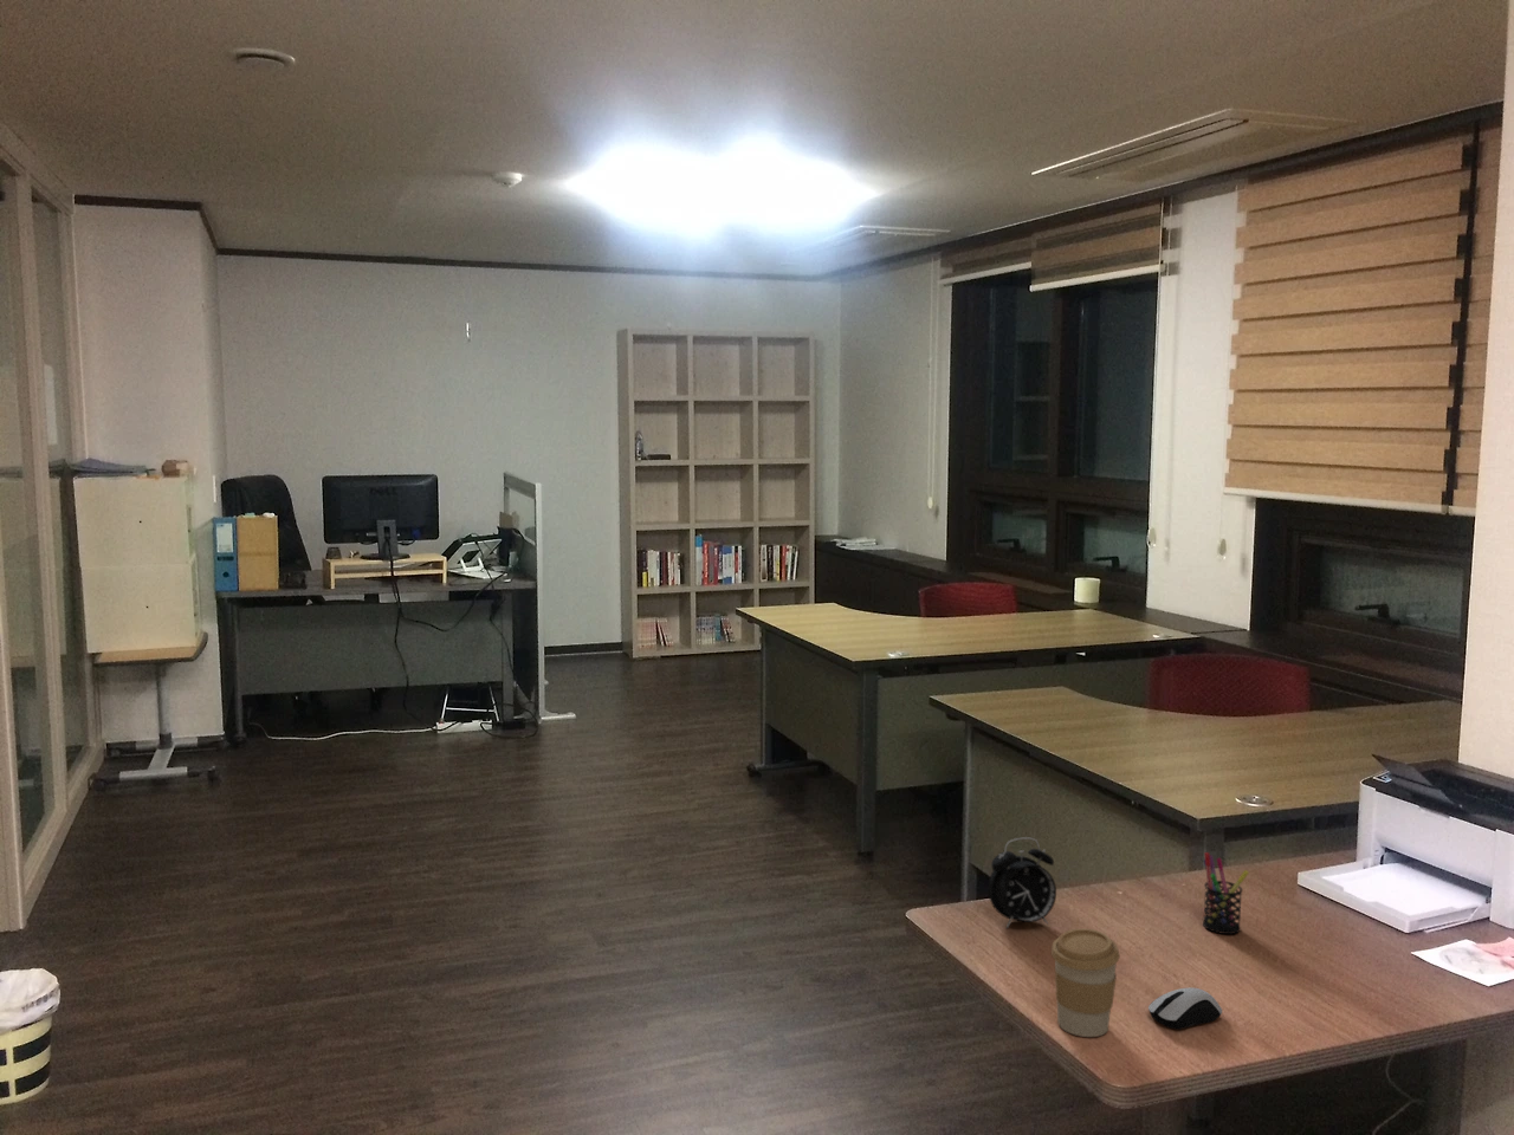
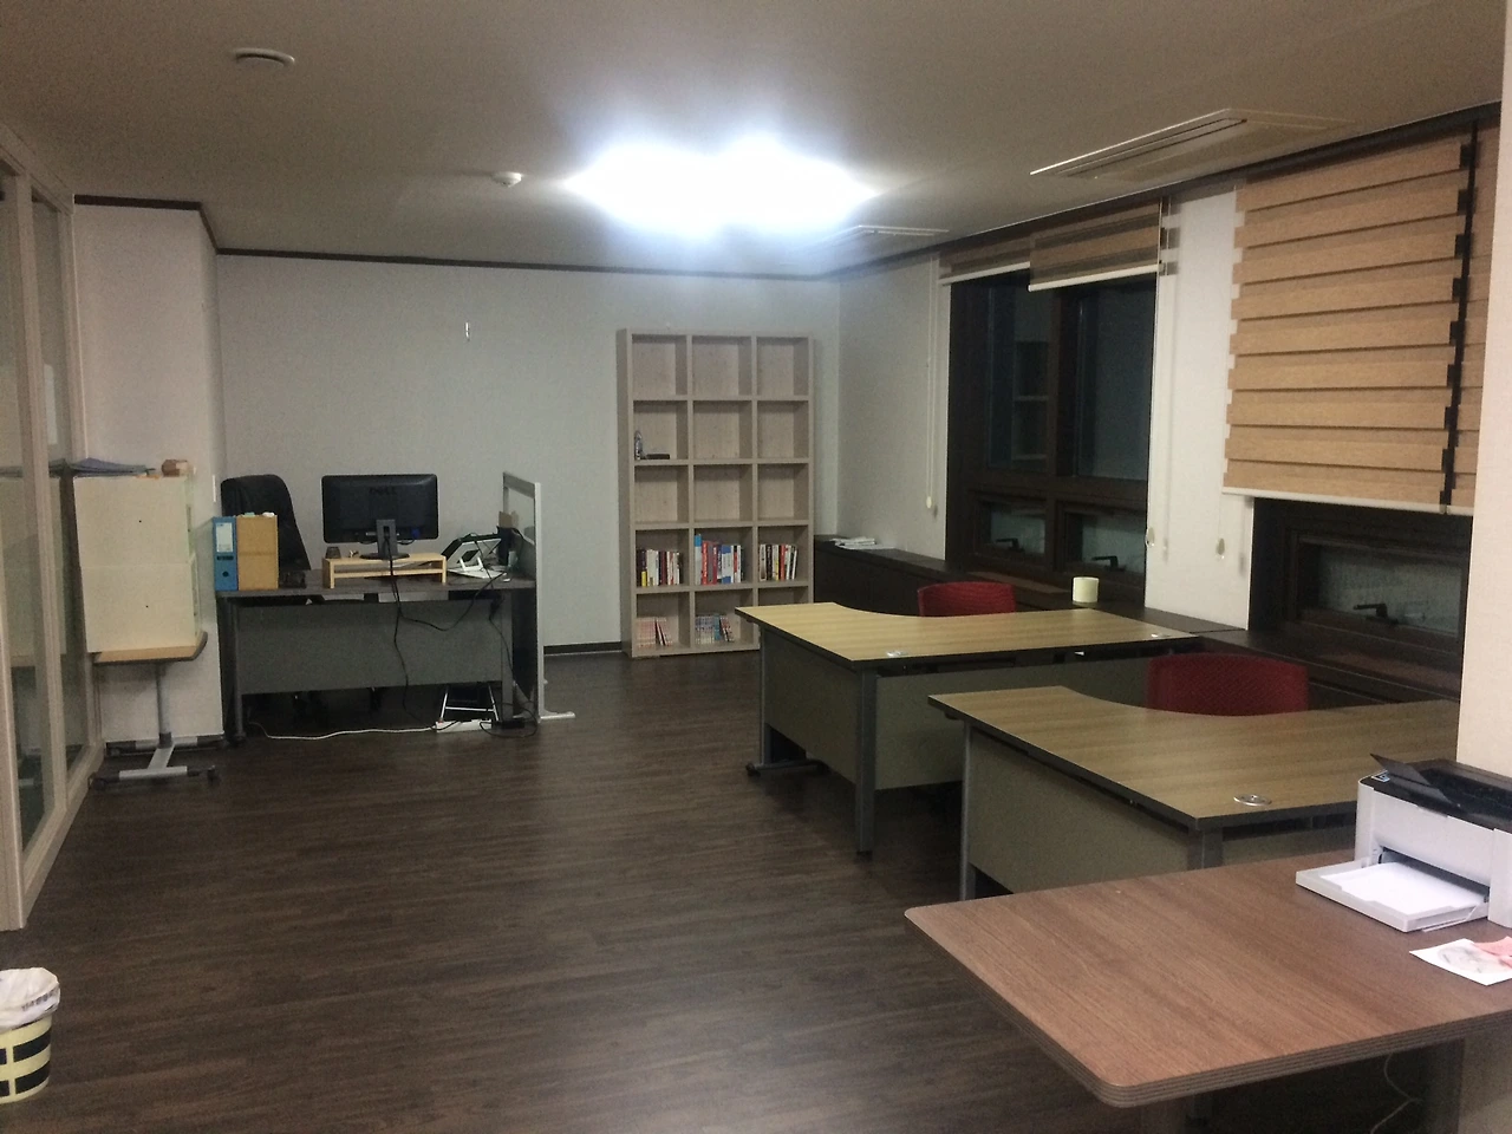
- pen holder (1218, 893)
- alarm clock (1023, 881)
- coffee cup (1084, 981)
- computer mouse (1186, 1004)
